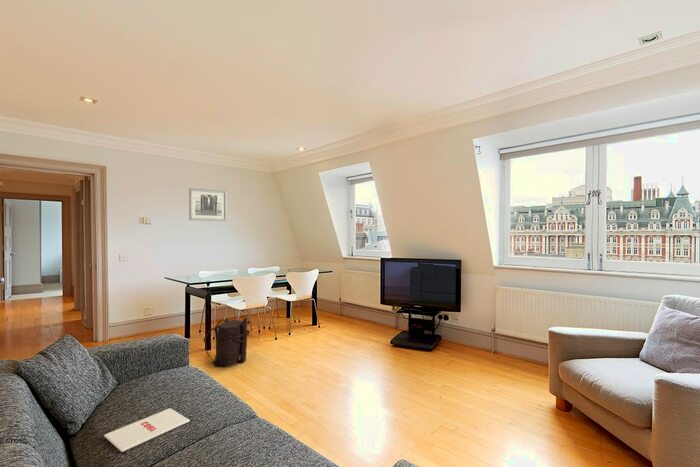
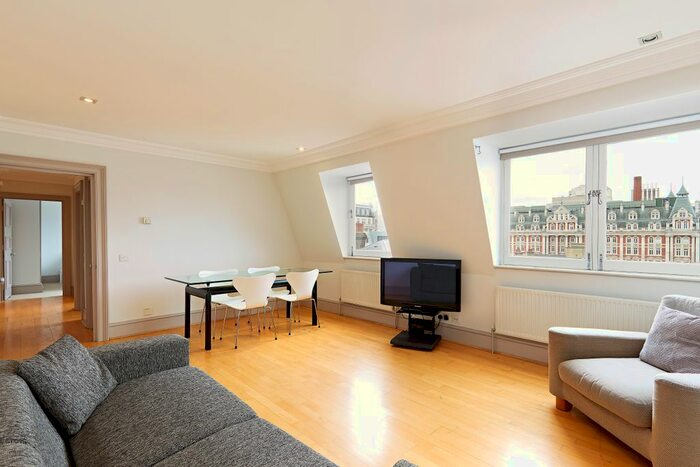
- backpack (229, 340)
- wall art (208, 205)
- magazine (148, 427)
